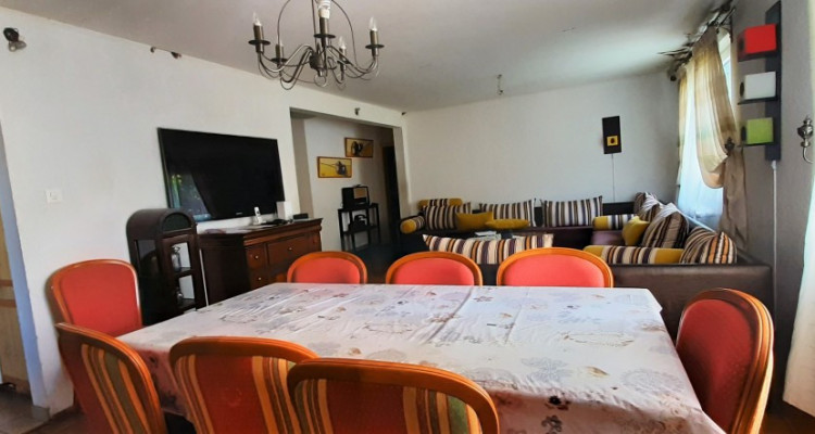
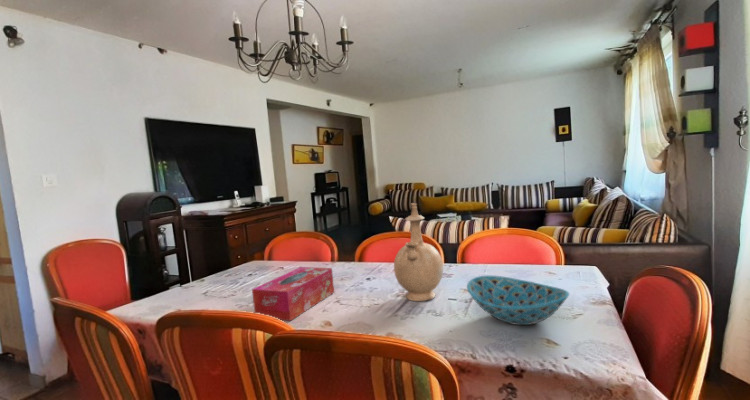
+ tissue box (296, 290)
+ bowl (515, 302)
+ vase (416, 250)
